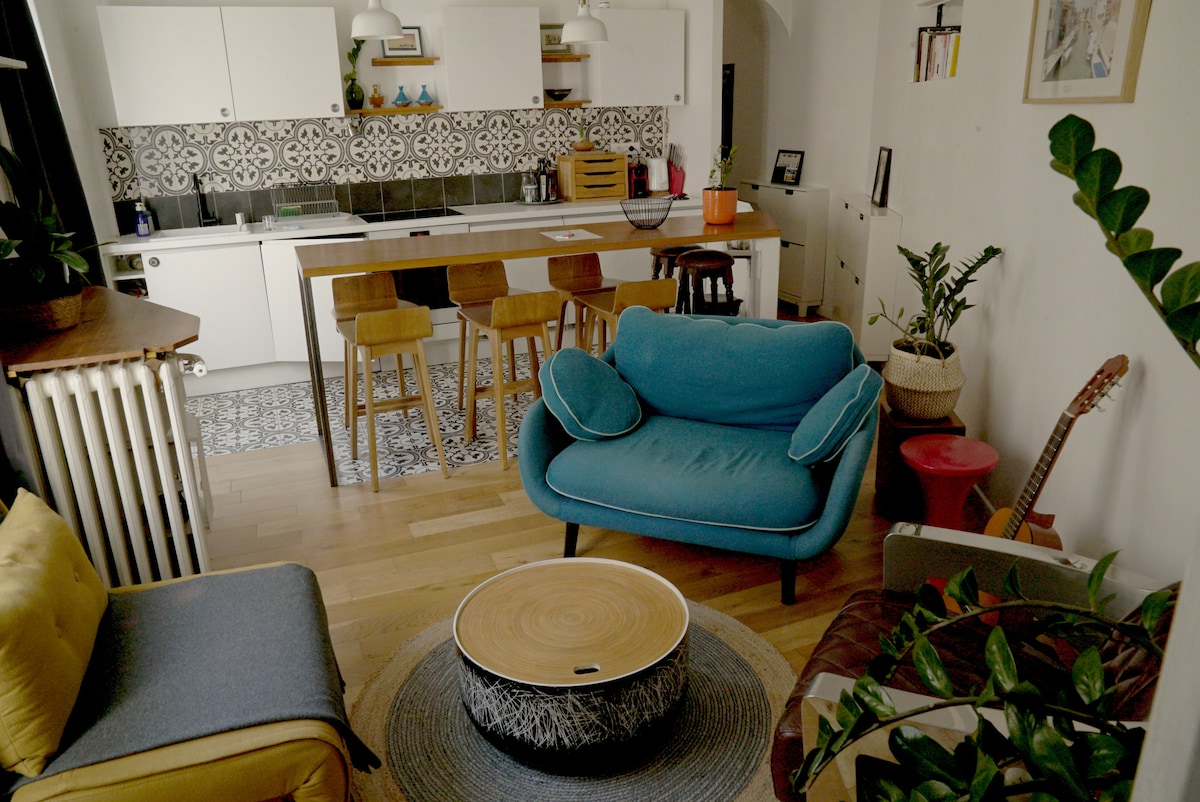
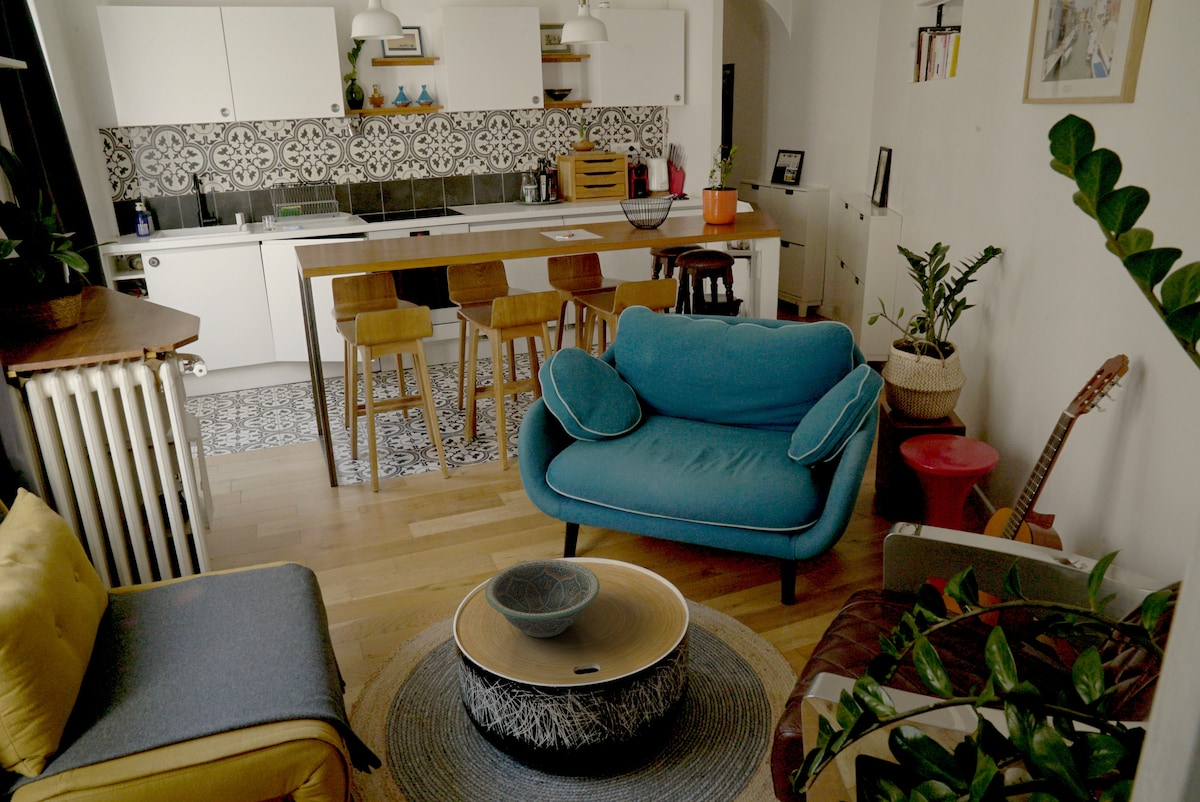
+ decorative bowl (543, 605)
